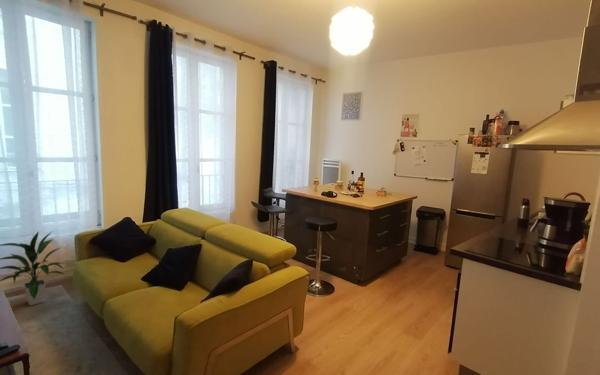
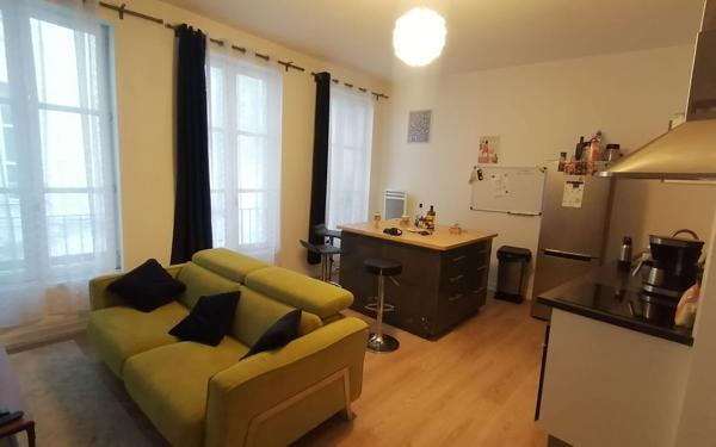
- indoor plant (32, 268)
